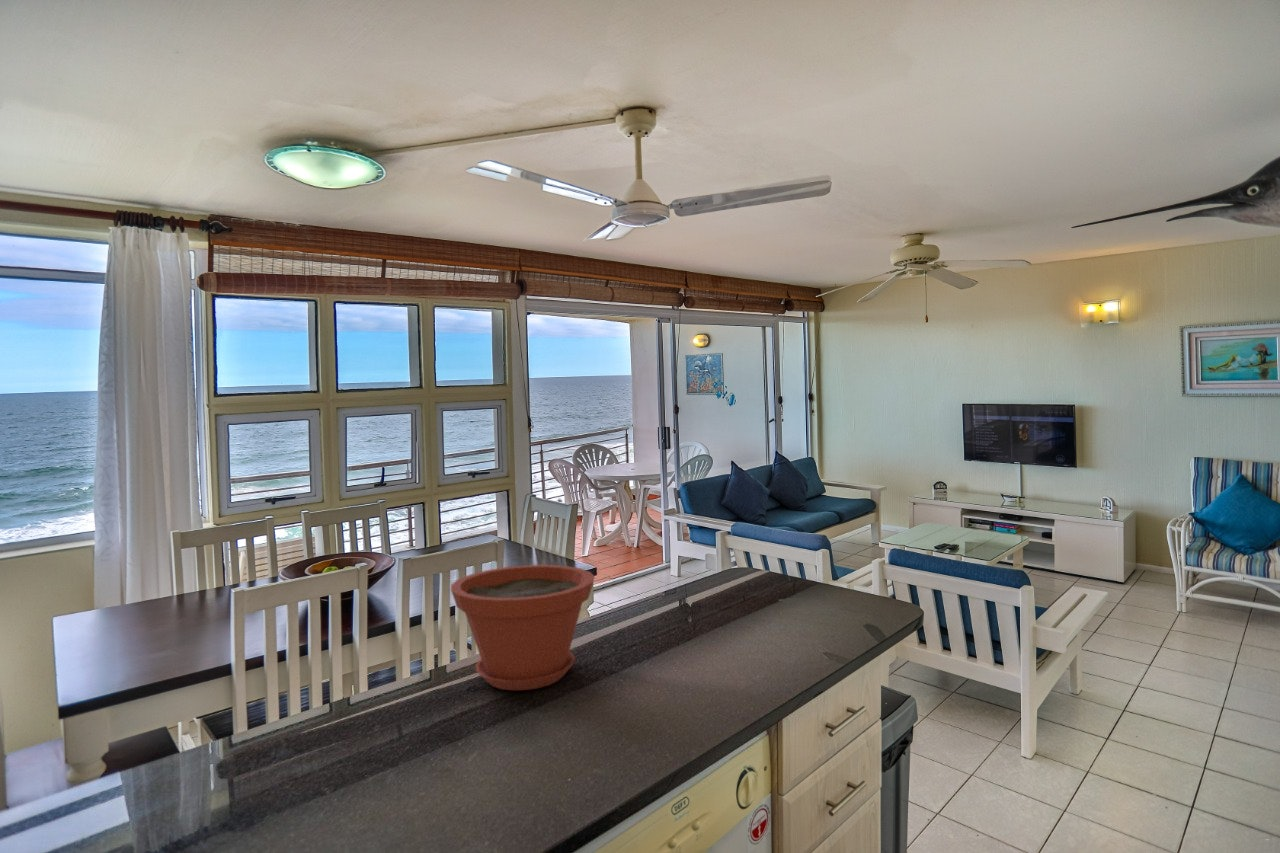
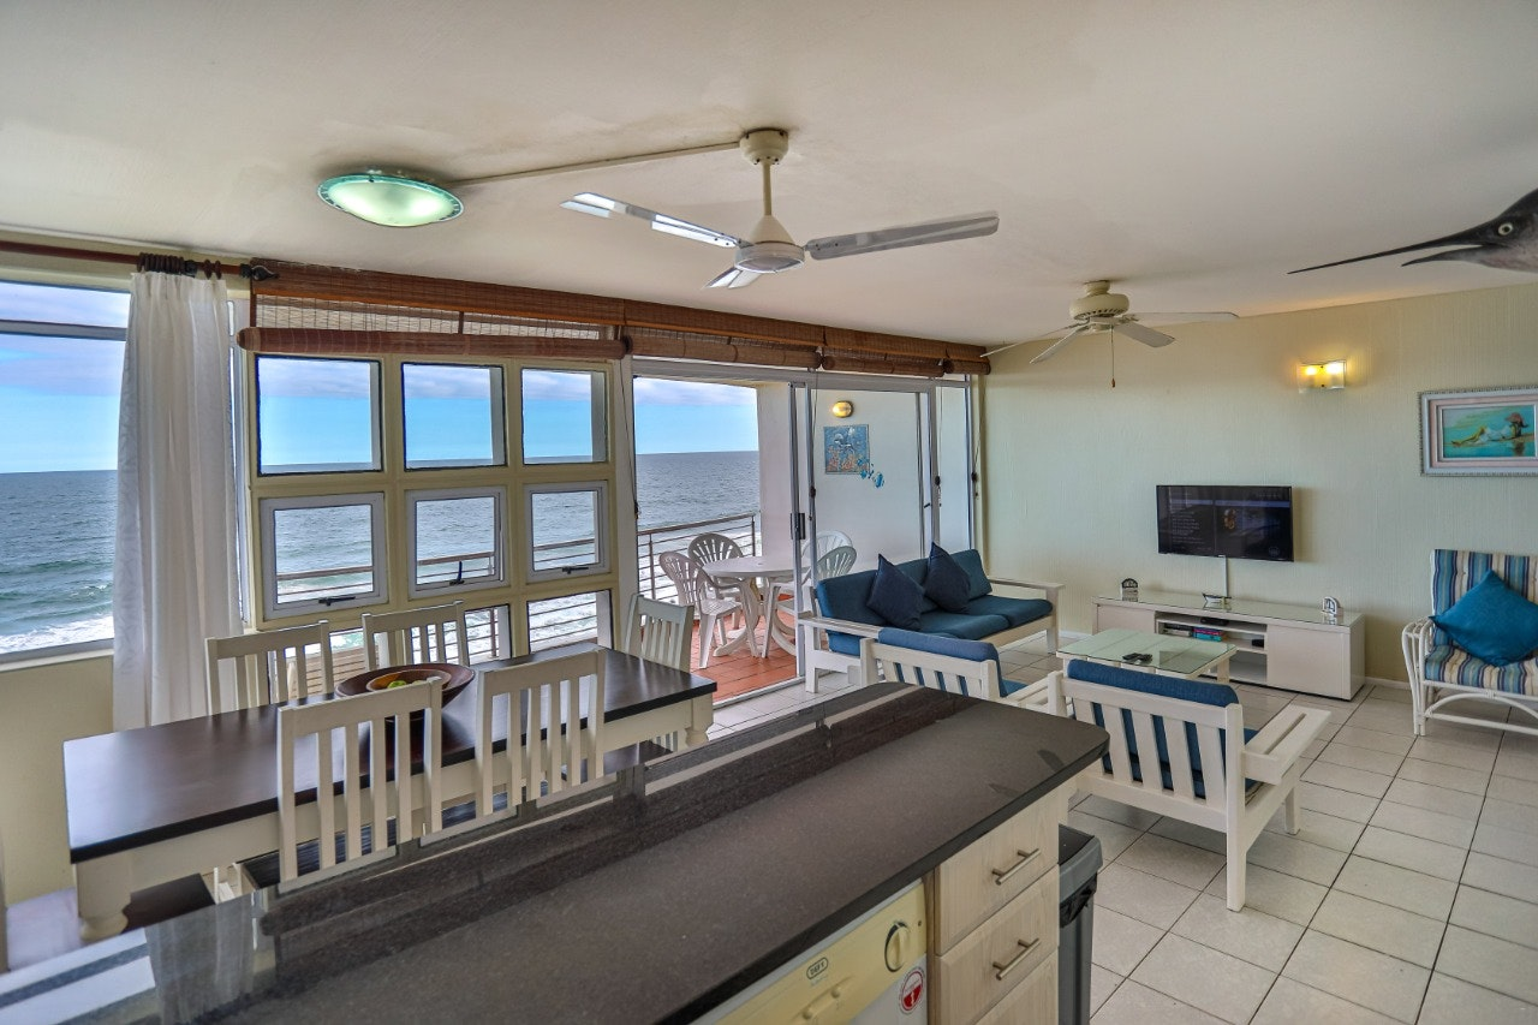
- plant pot (525, 627)
